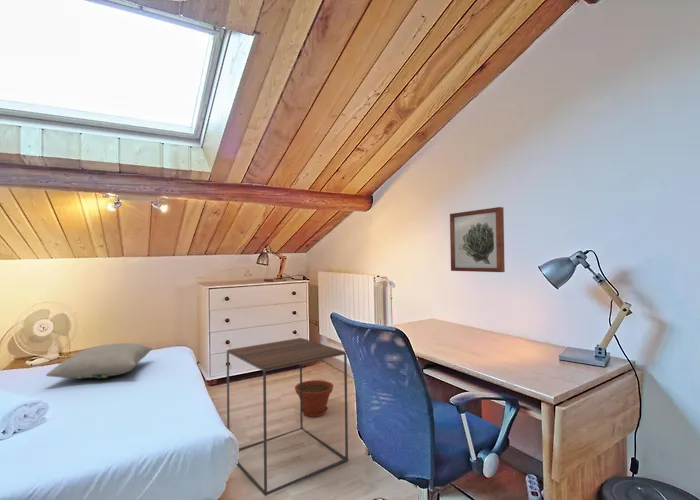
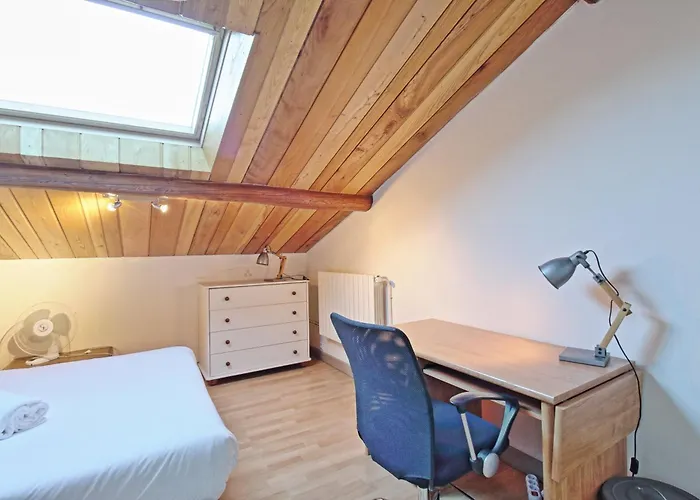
- side table (300, 403)
- wall art (475, 241)
- plant pot (314, 399)
- pillow (105, 359)
